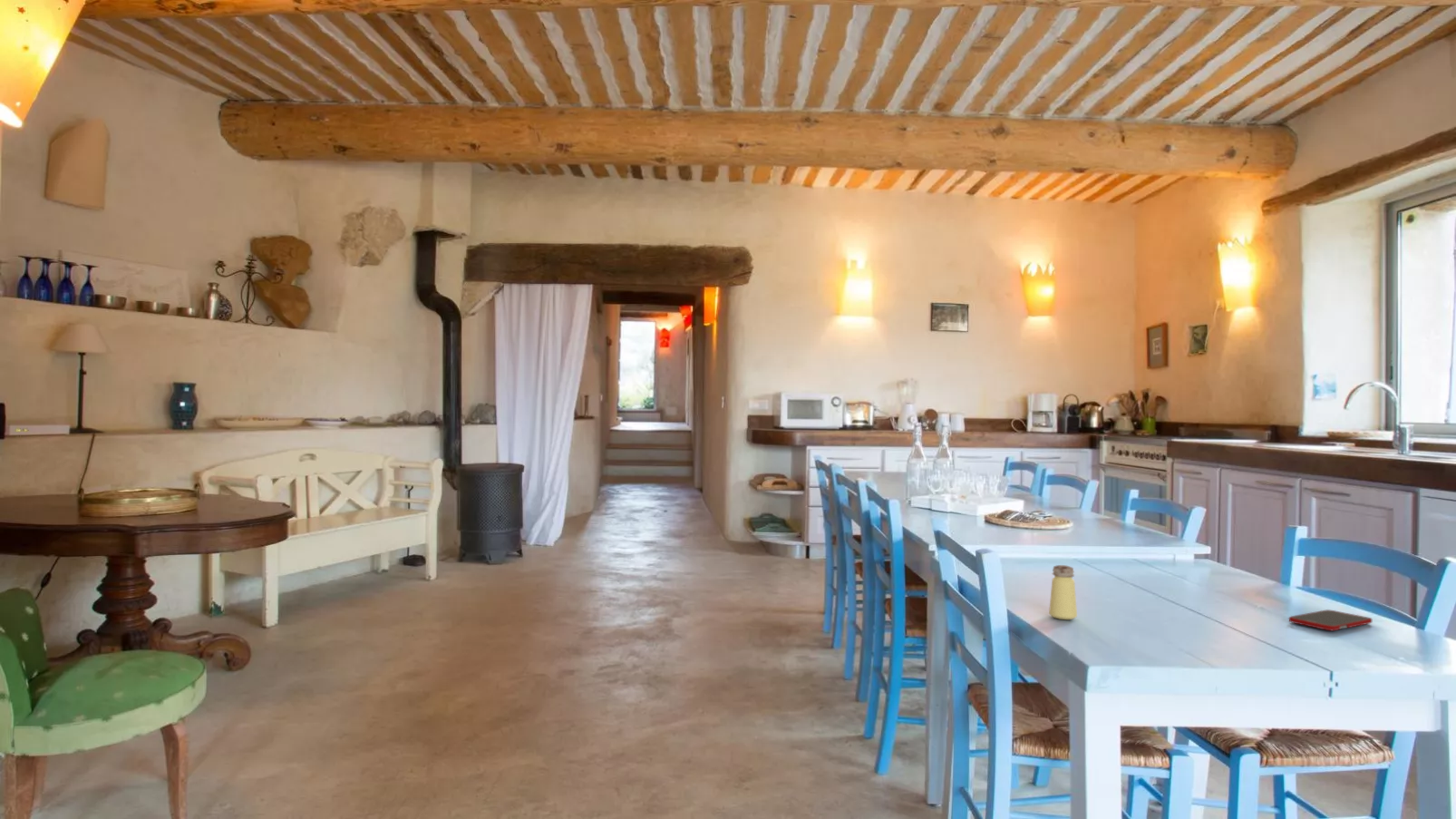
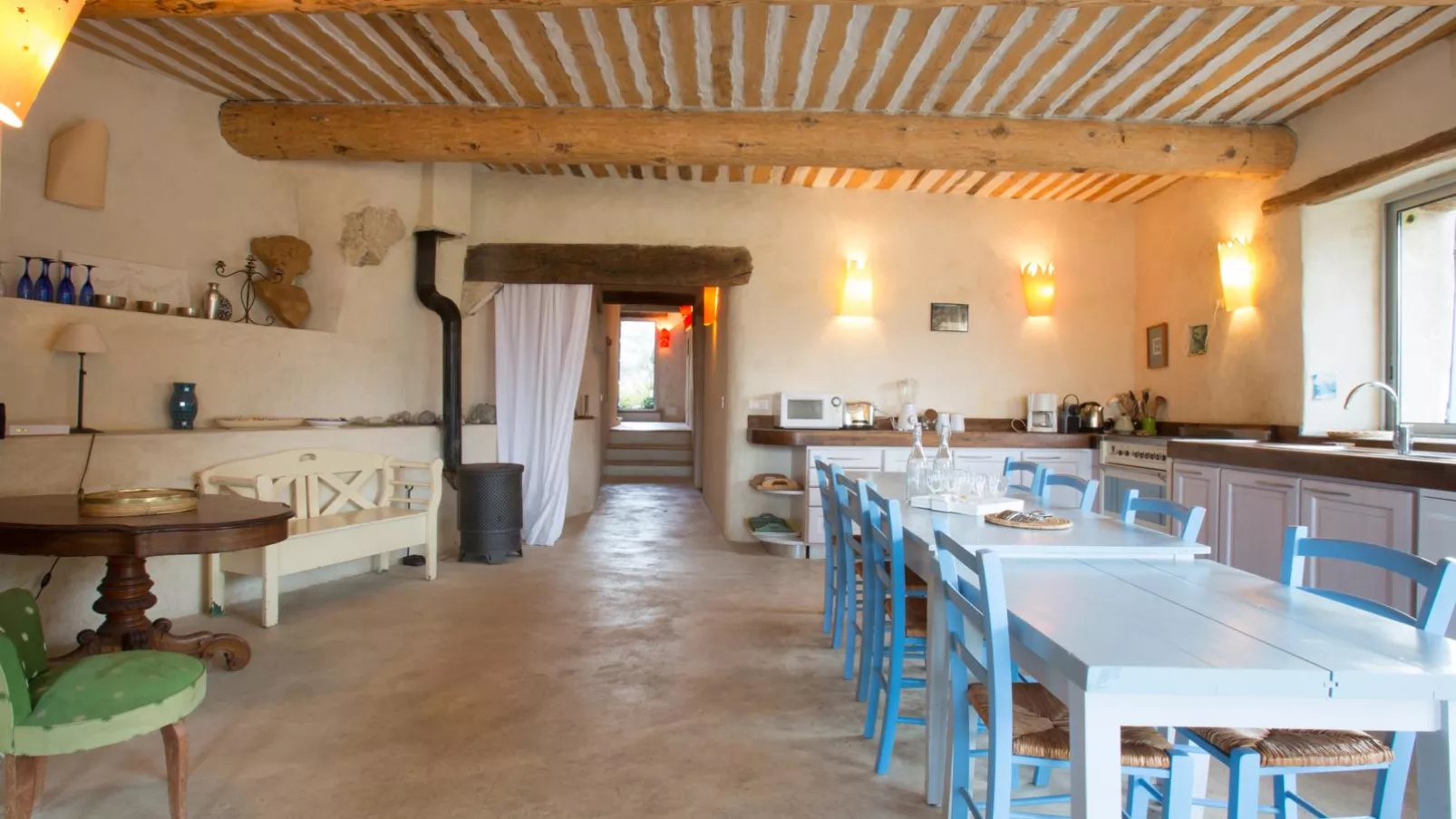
- cell phone (1330, 619)
- saltshaker (1063, 590)
